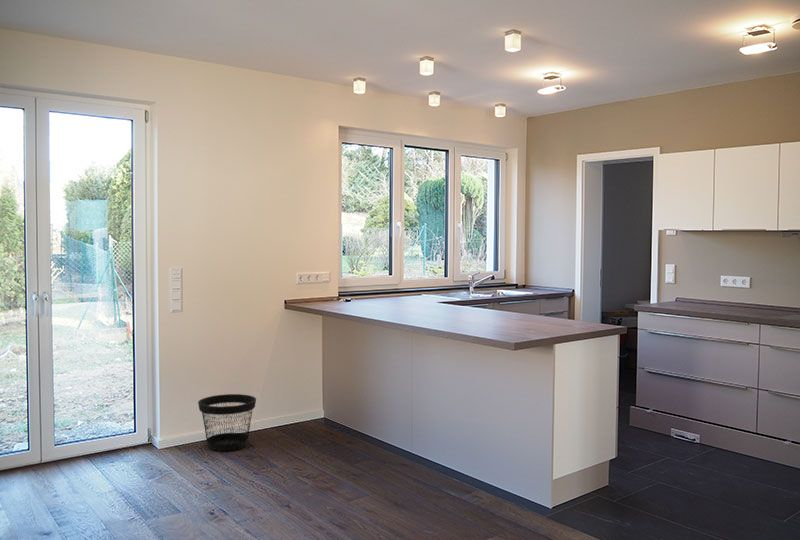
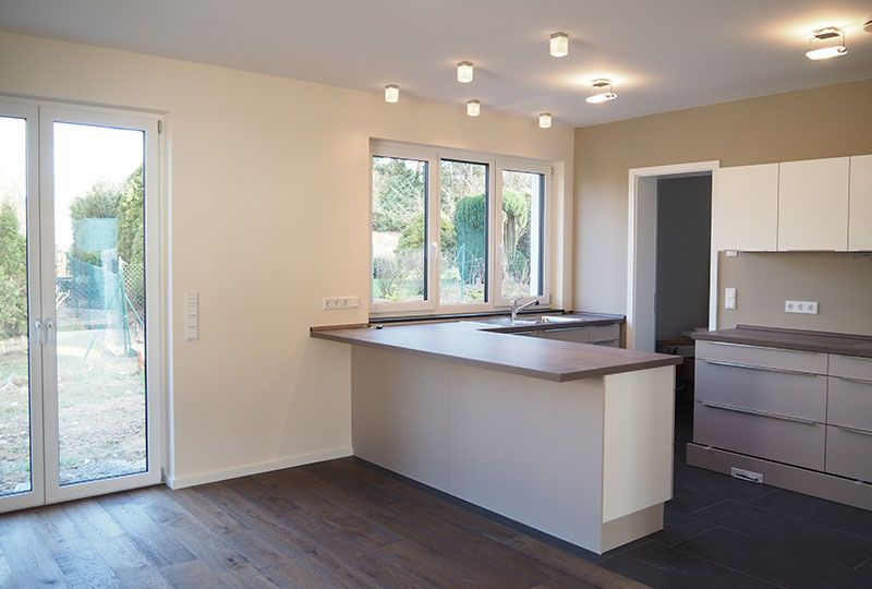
- wastebasket (226, 422)
